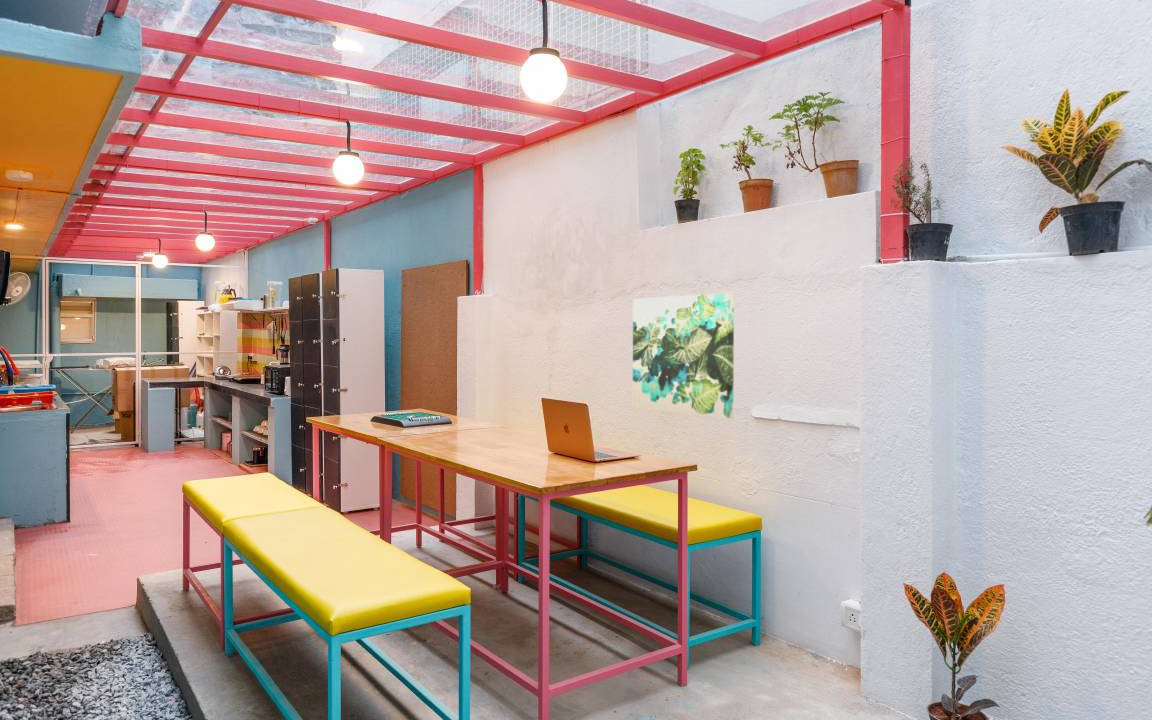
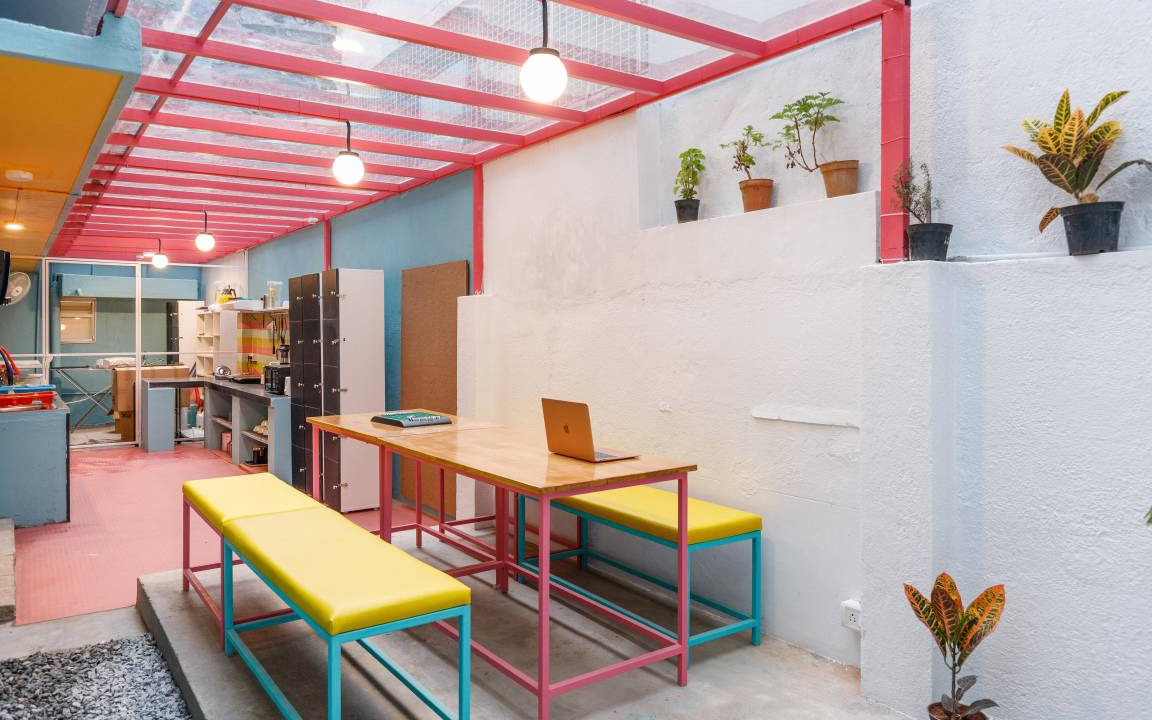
- wall art (680, 355)
